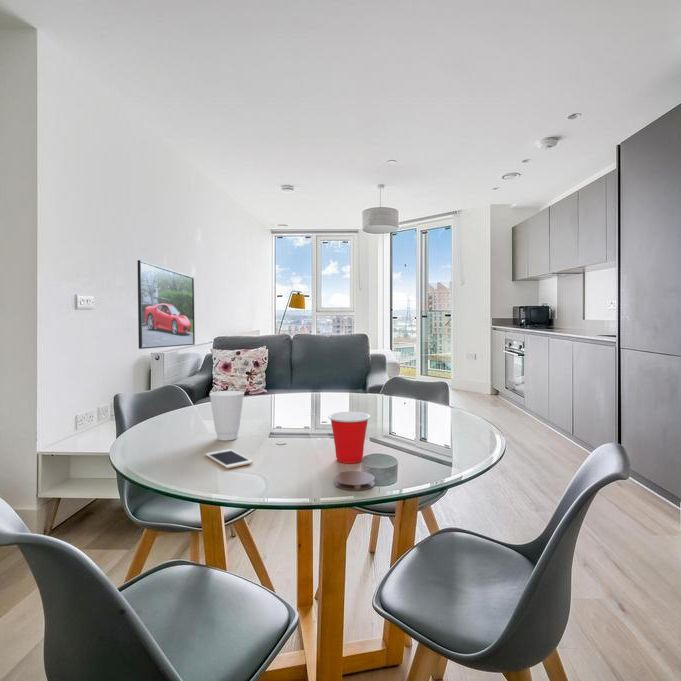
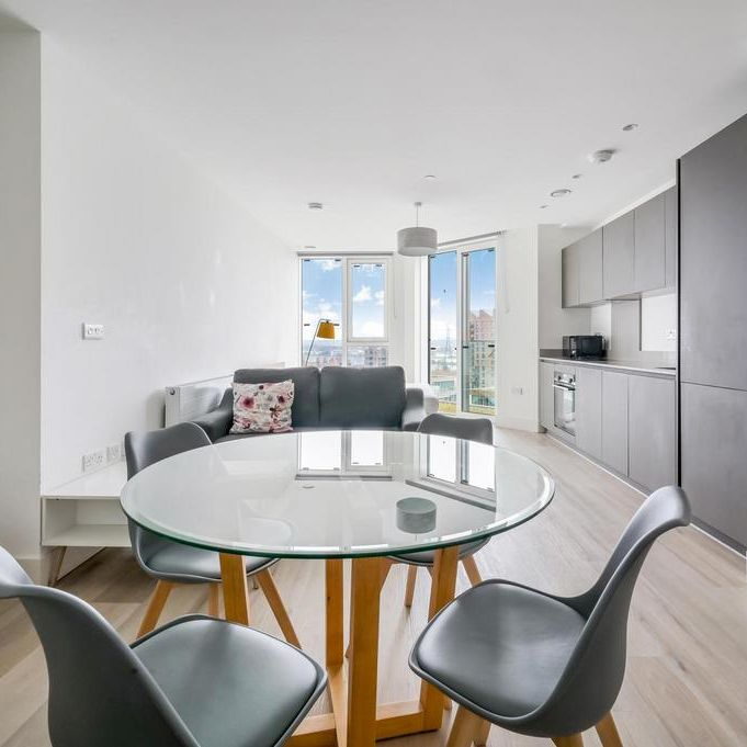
- coaster (354, 480)
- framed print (170, 308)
- cell phone (228, 458)
- cup (349, 437)
- cup (227, 415)
